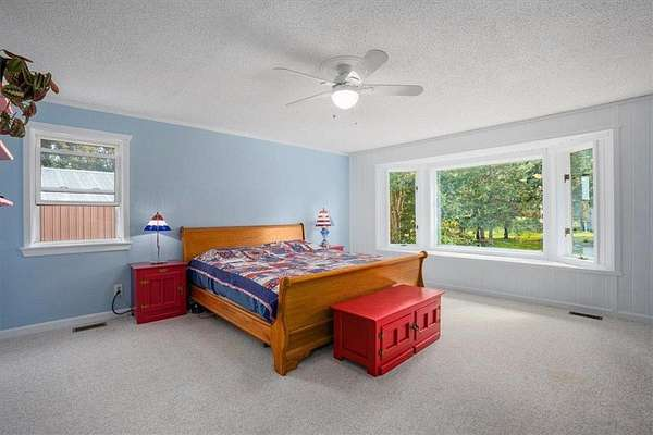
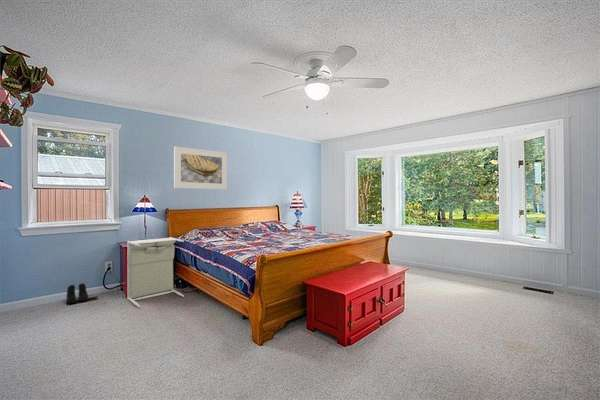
+ boots (79, 292)
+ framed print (202, 169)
+ laundry hamper (156, 269)
